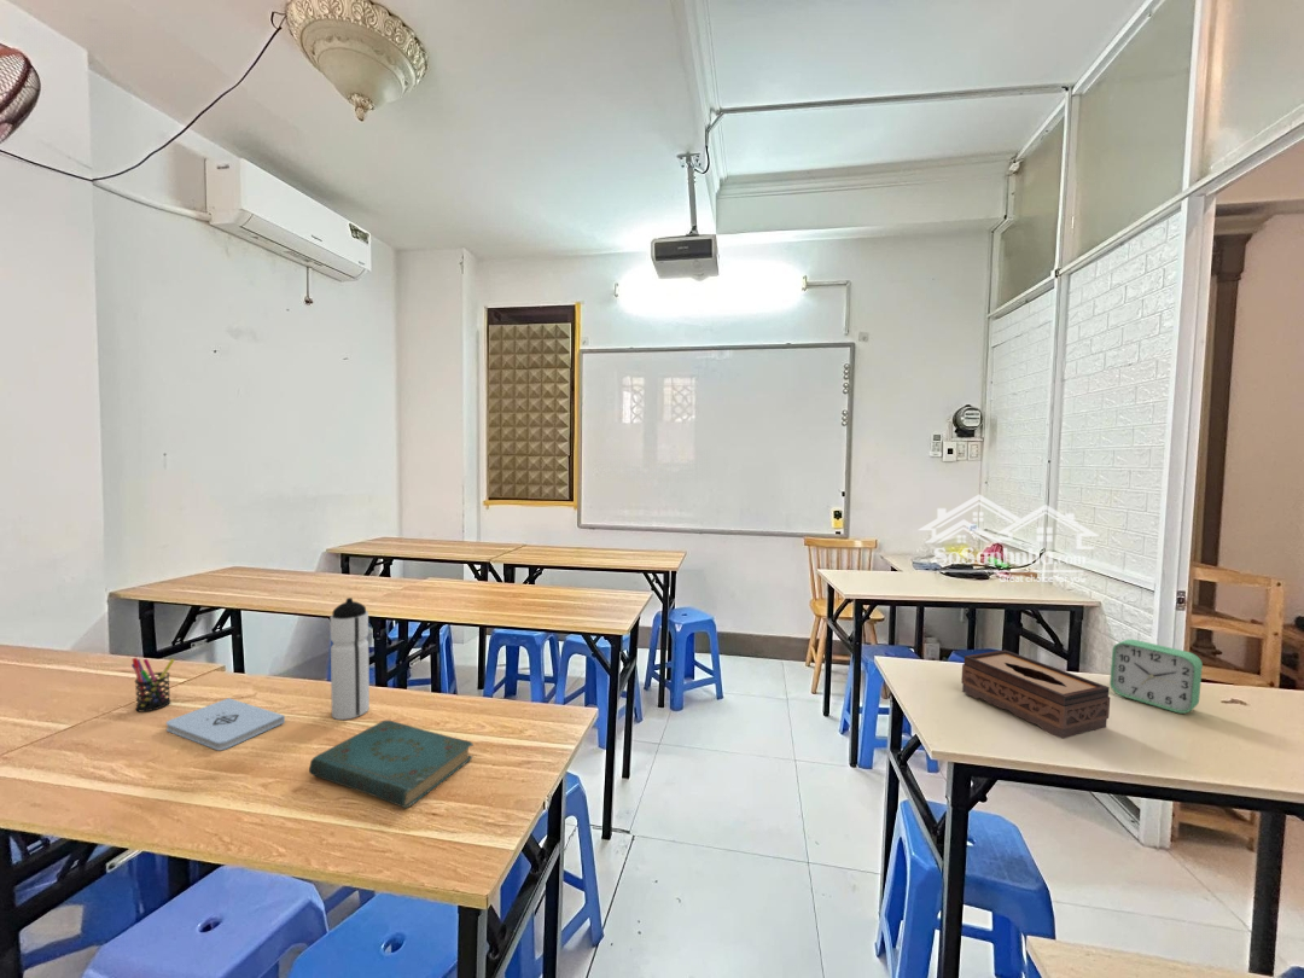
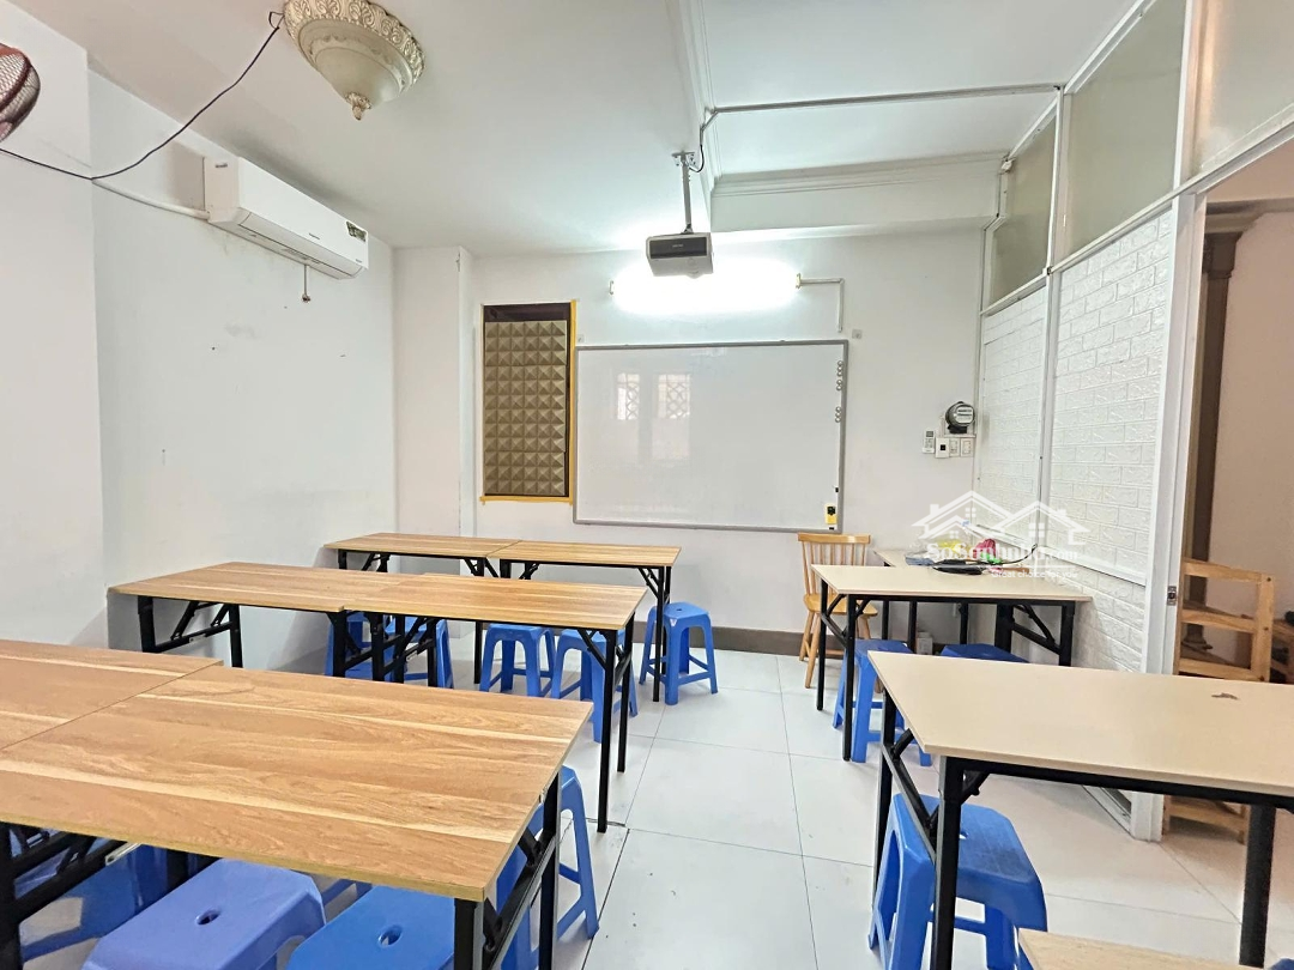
- notepad (225, 722)
- alarm clock (1154, 674)
- water bottle (349, 654)
- tissue box (1030, 689)
- book (394, 758)
- pen holder (149, 682)
